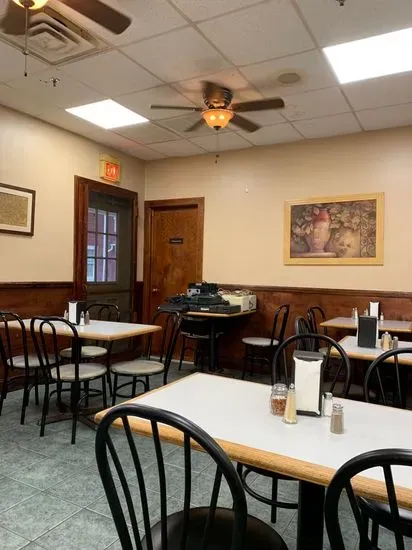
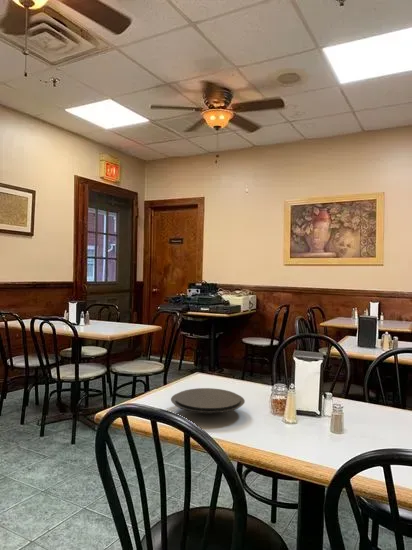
+ plate (207, 404)
